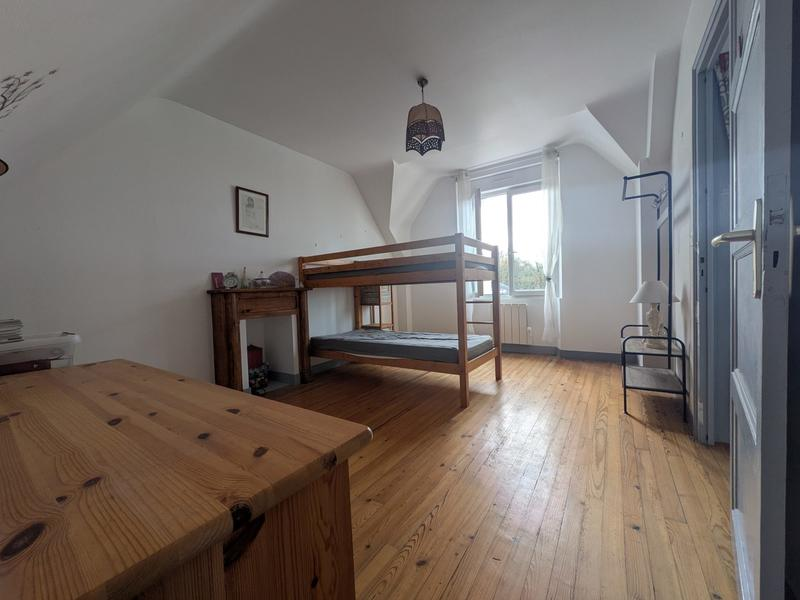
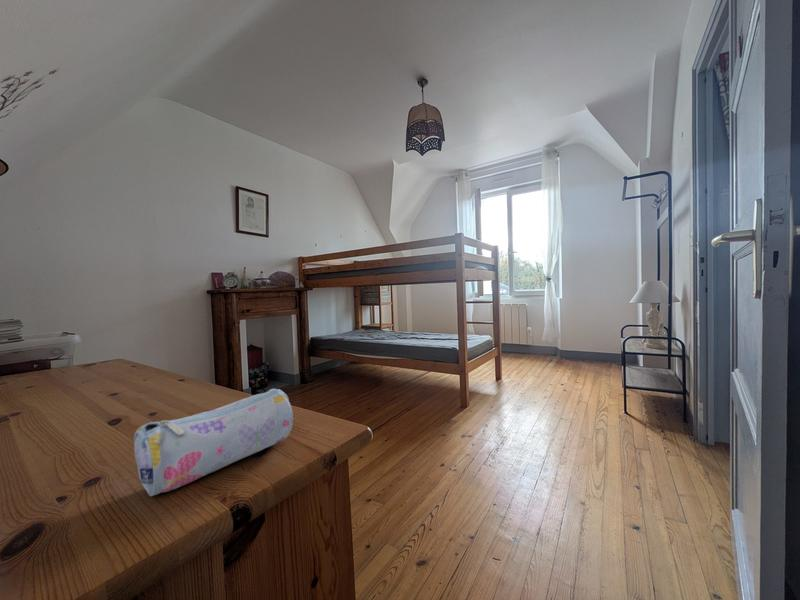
+ pencil case (221, 432)
